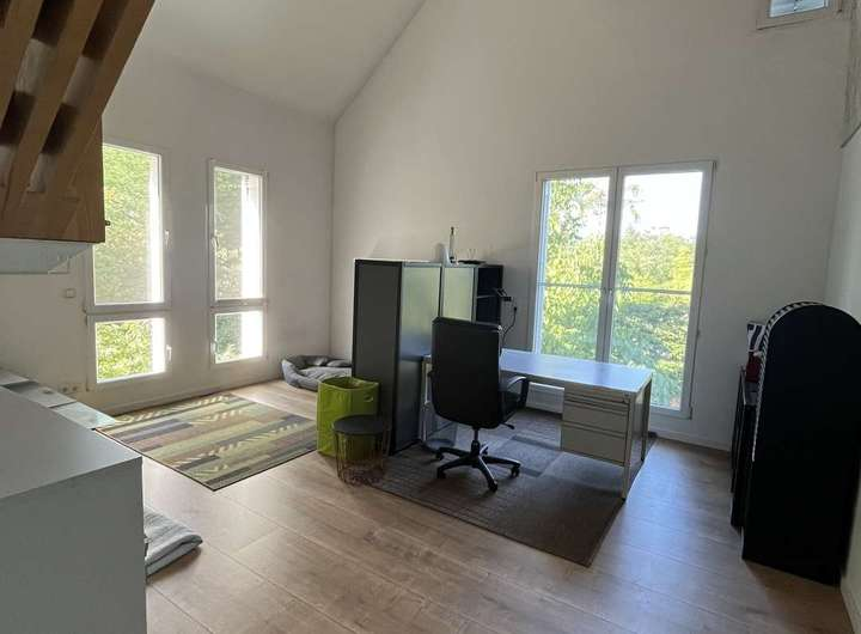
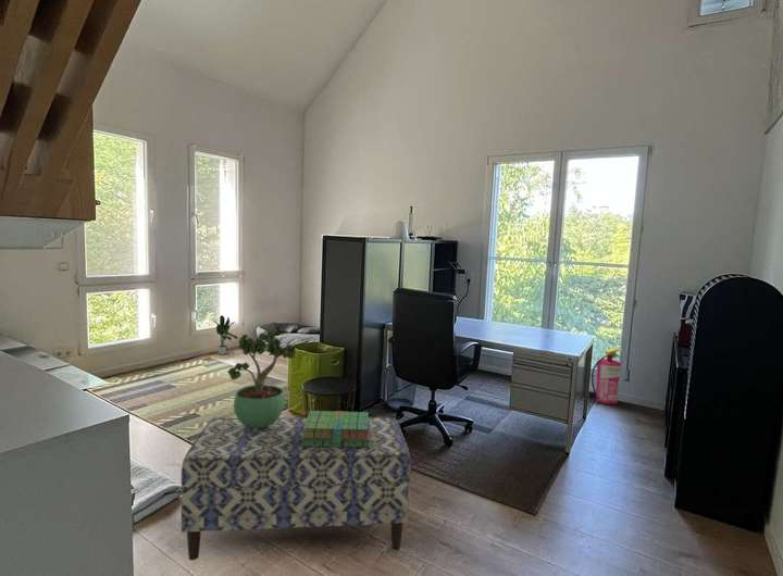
+ stack of books (337, 427)
+ fire extinguisher (607, 375)
+ potted plant (262, 378)
+ bench (301, 480)
+ potted plant (224, 335)
